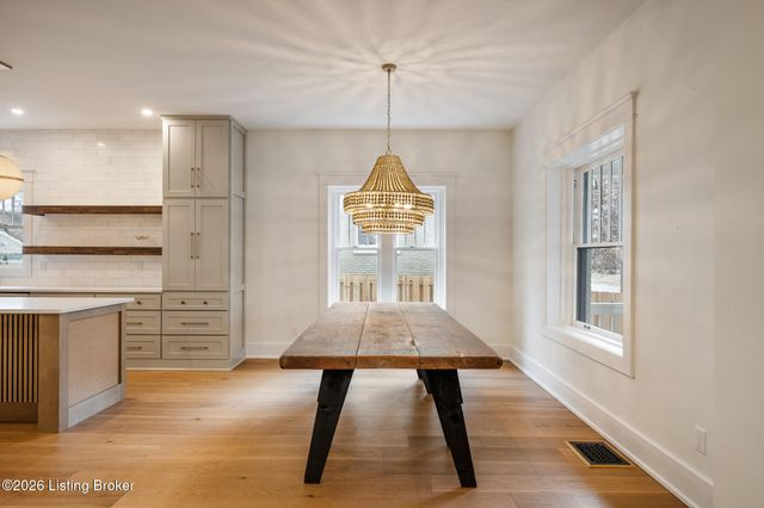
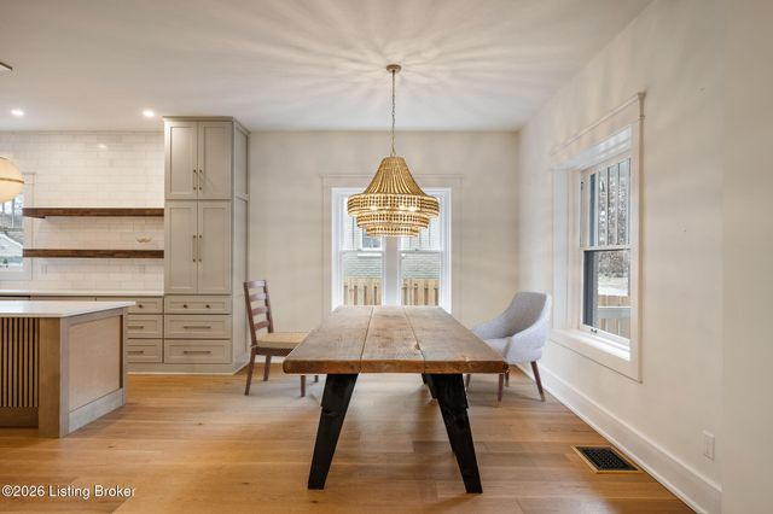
+ chair (281, 334)
+ chair (508, 344)
